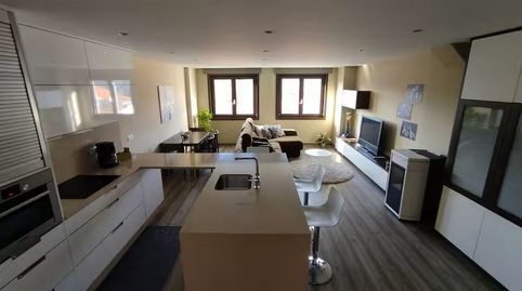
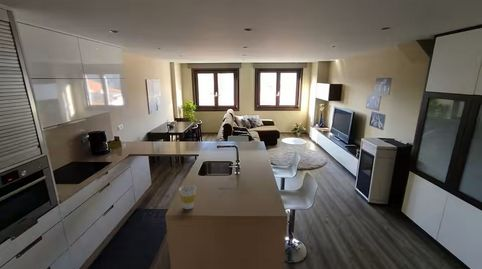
+ cup (188, 197)
